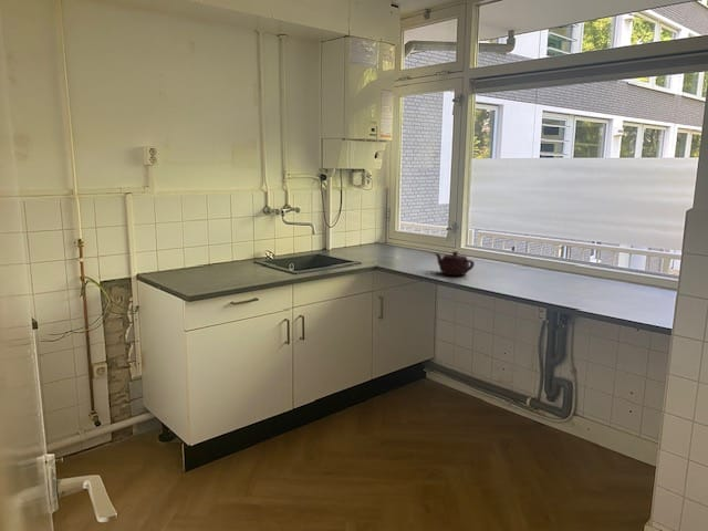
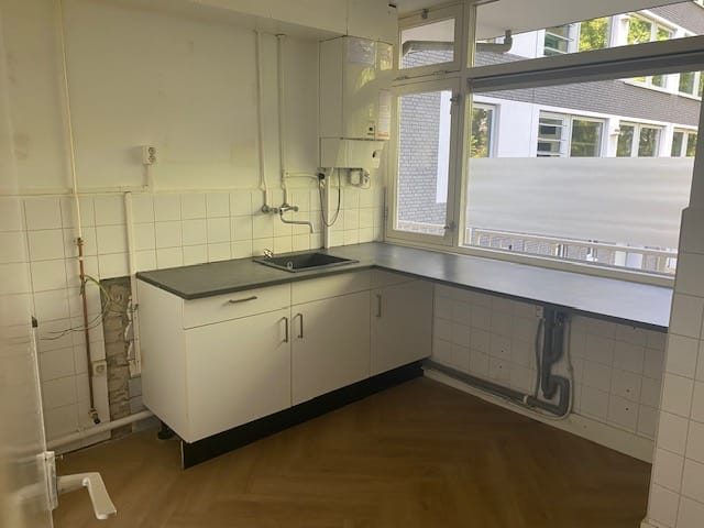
- teapot (452, 262)
